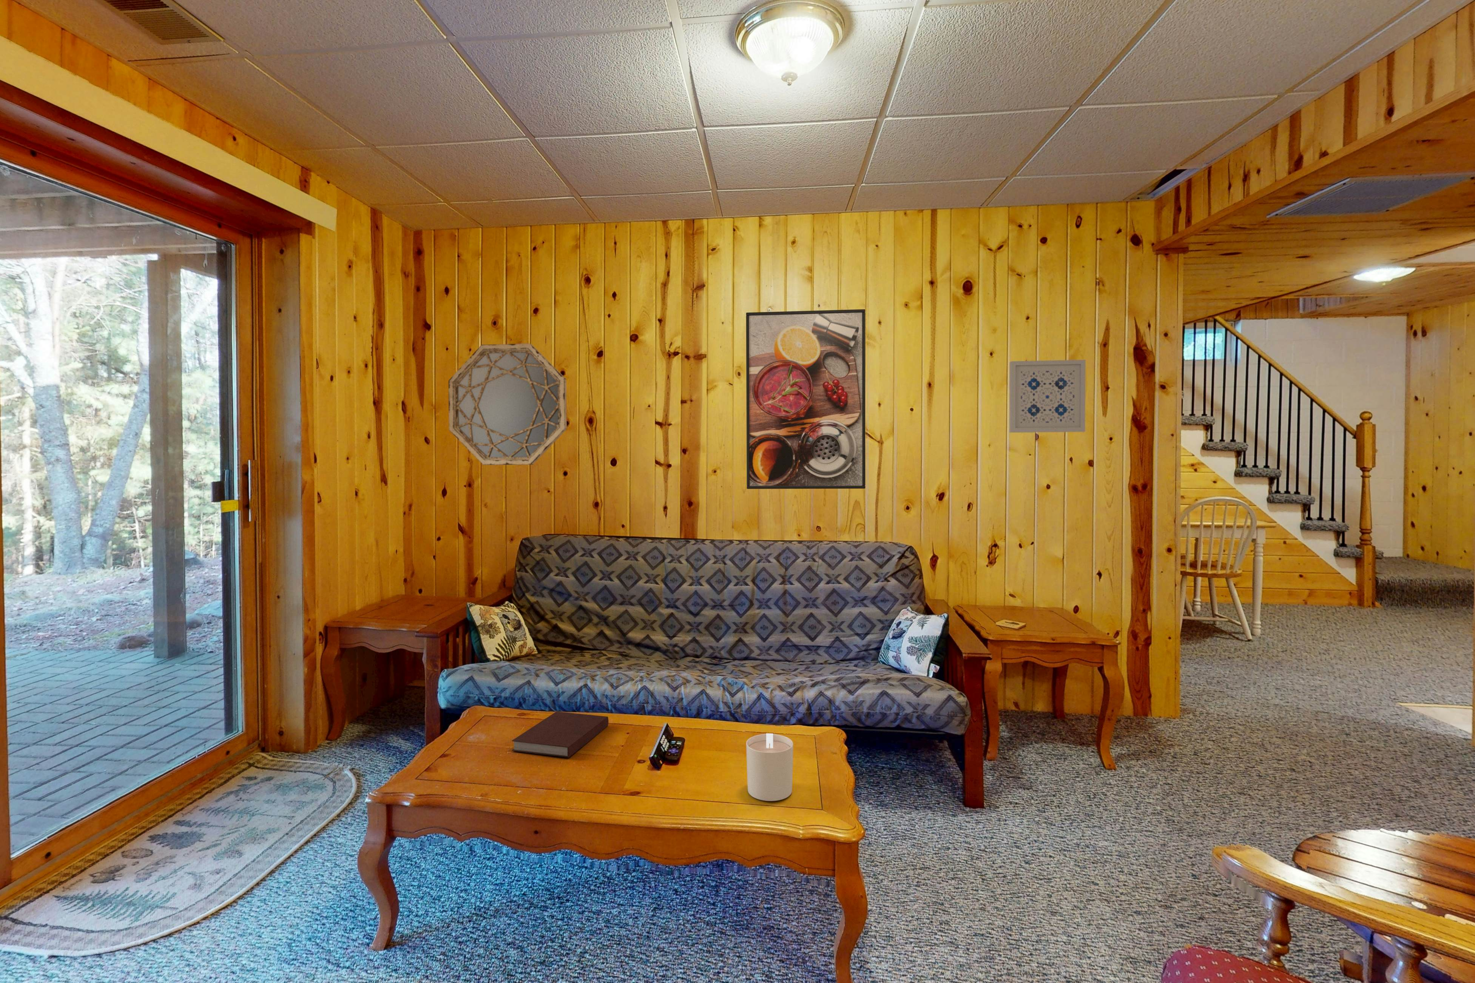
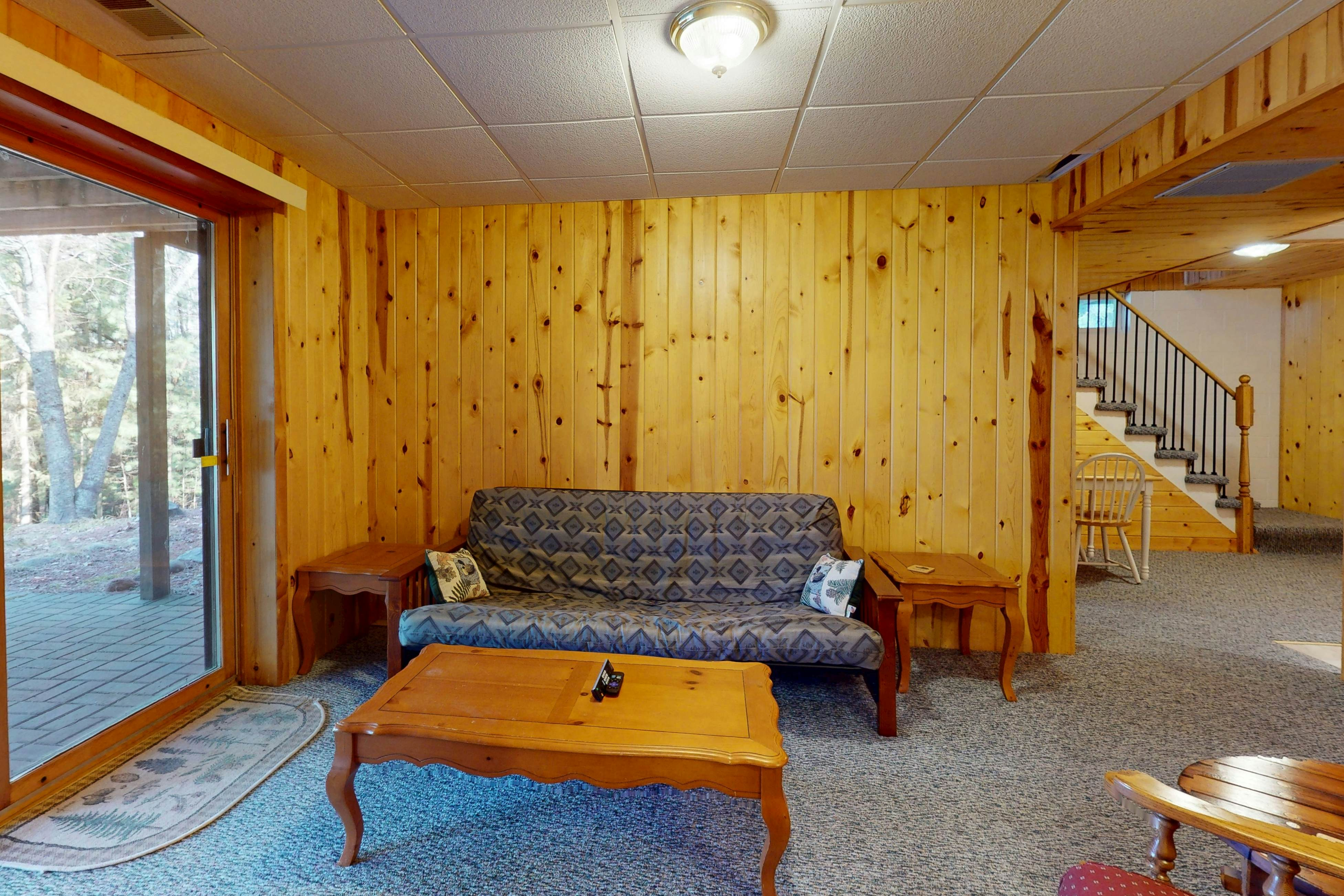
- wall art (1047, 396)
- candle (769, 761)
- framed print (806, 400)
- notebook (562, 733)
- home mirror (507, 405)
